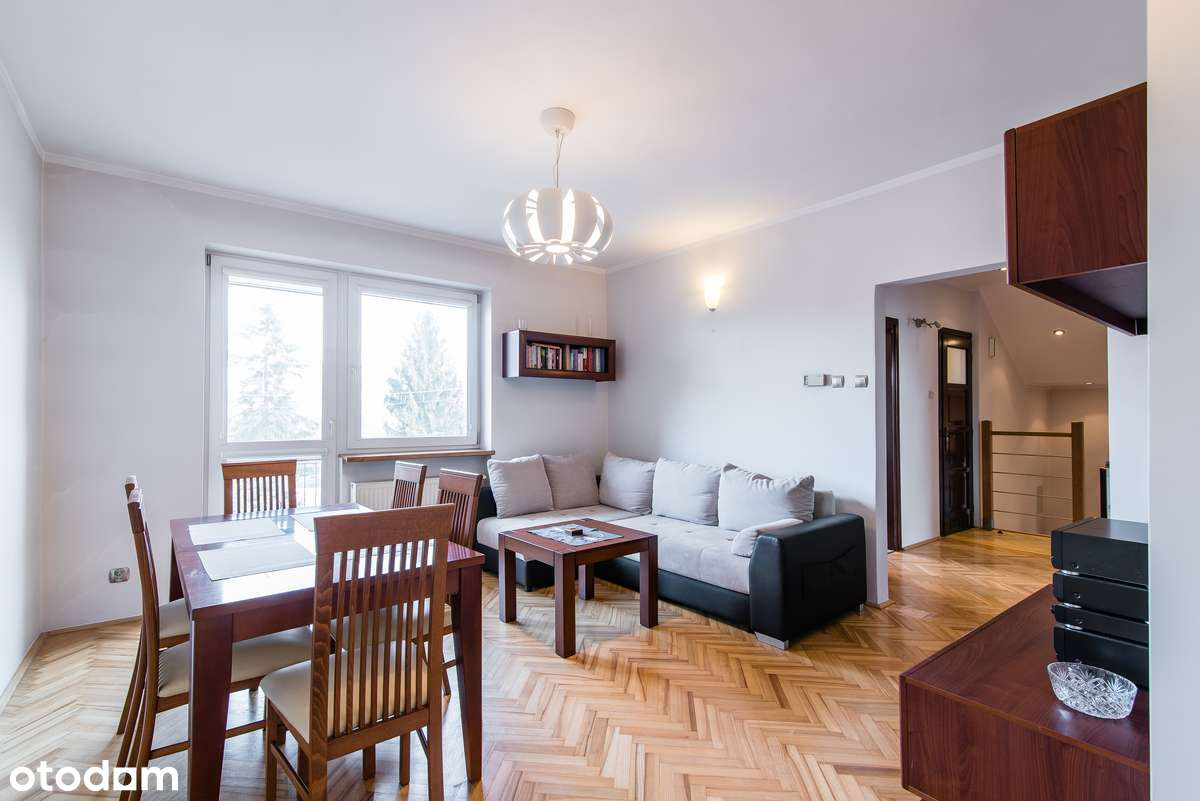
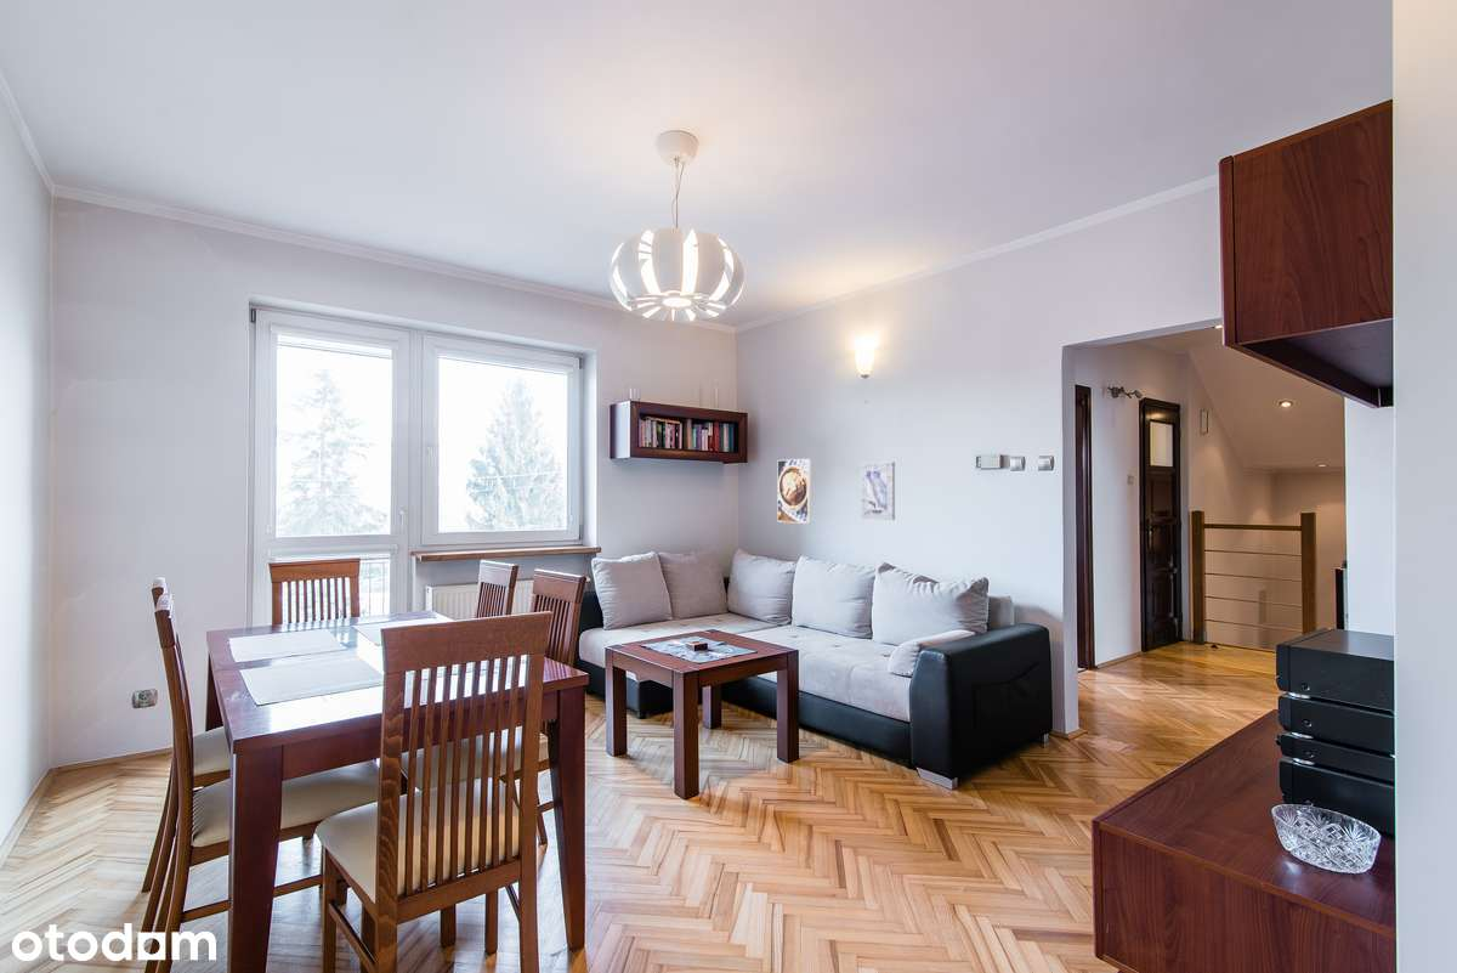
+ wall art (878, 491)
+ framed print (793, 491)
